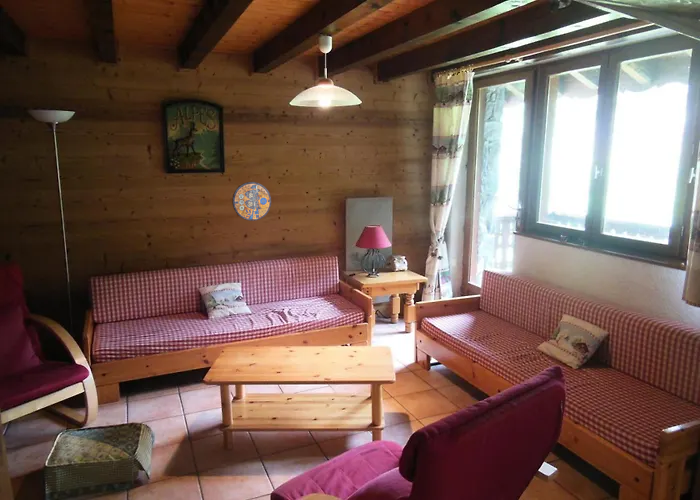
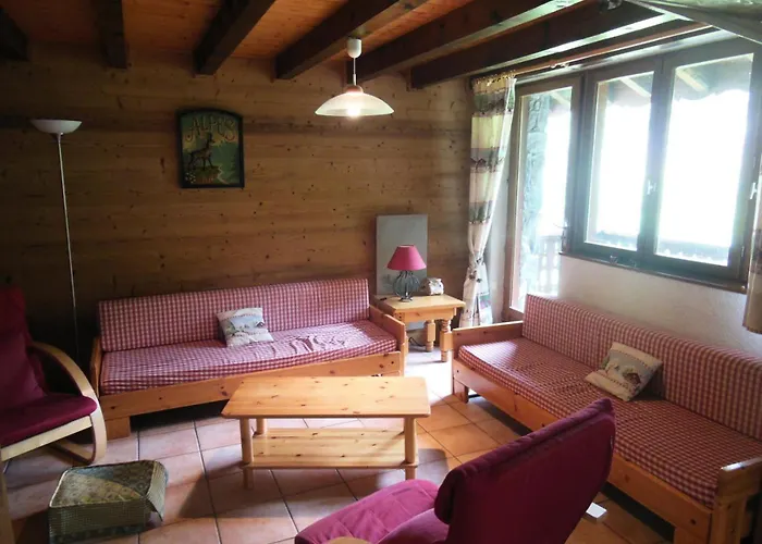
- manhole cover (252, 201)
